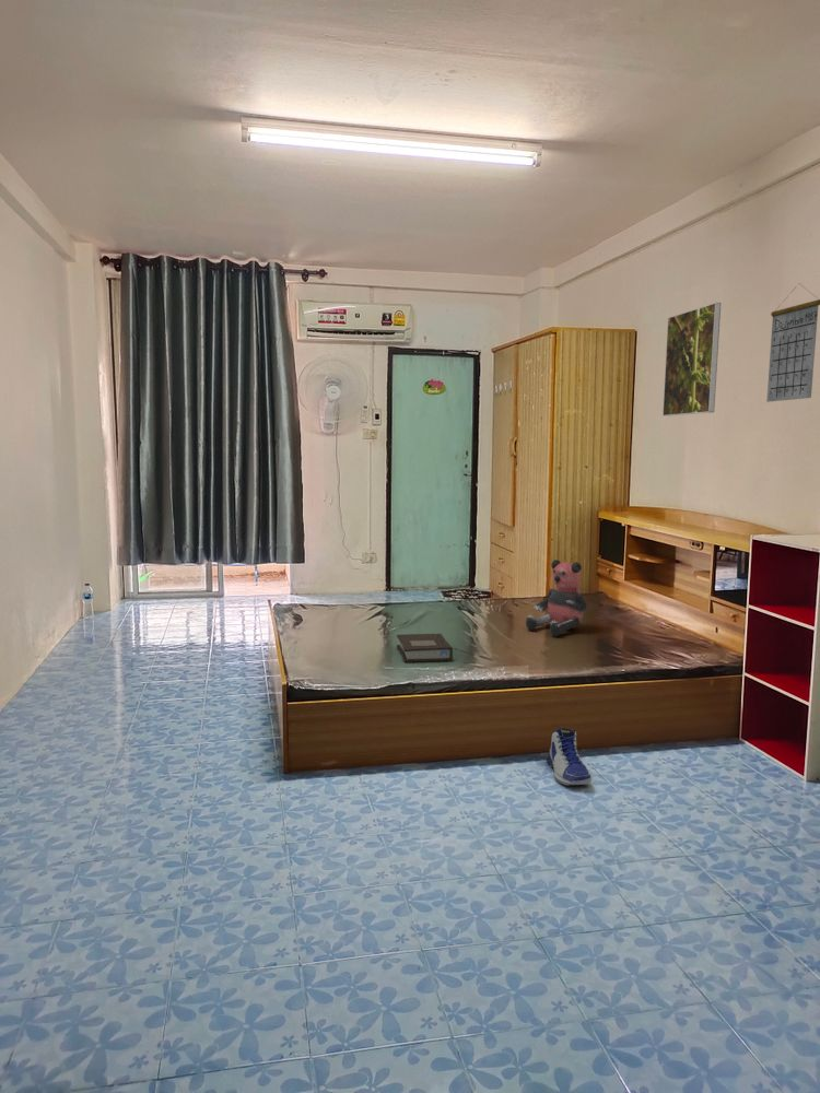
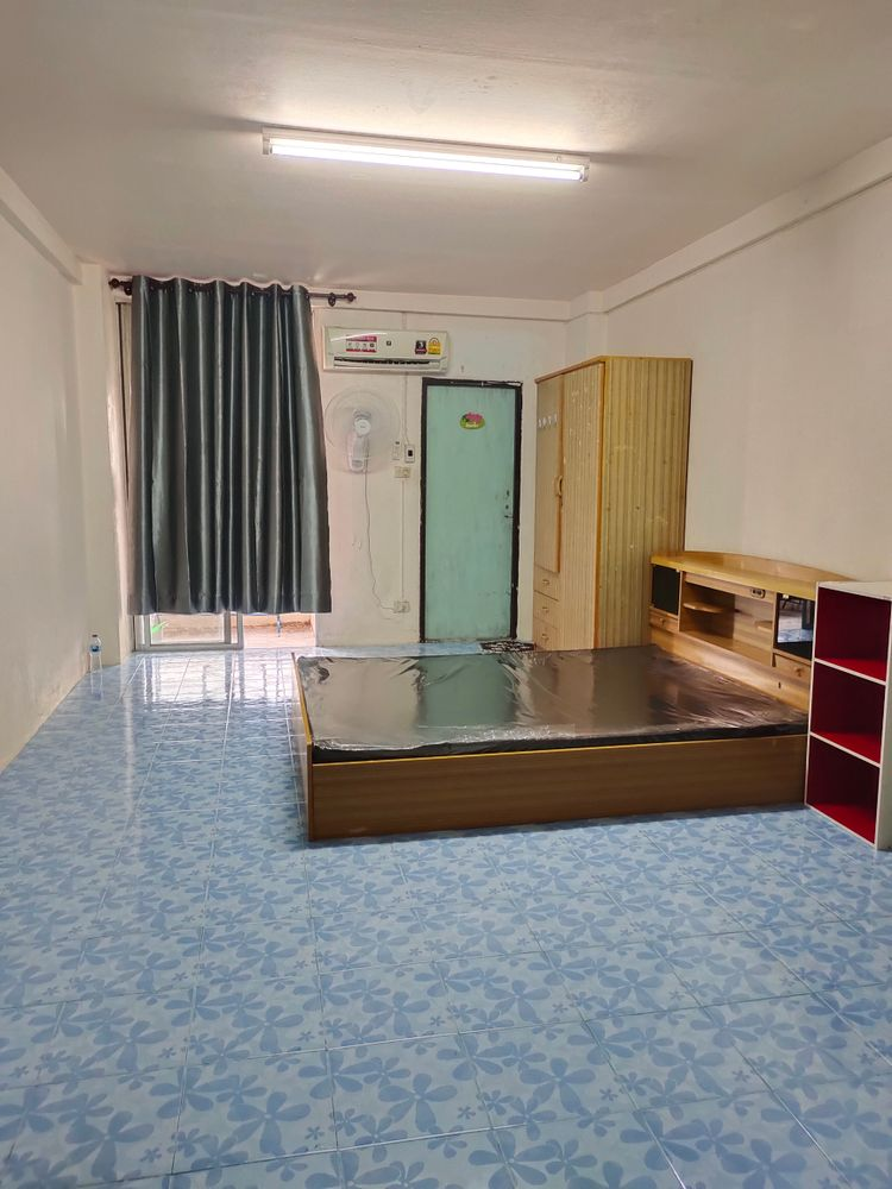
- book (423, 646)
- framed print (690, 363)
- sneaker (565, 752)
- bear (558, 595)
- calendar (793, 341)
